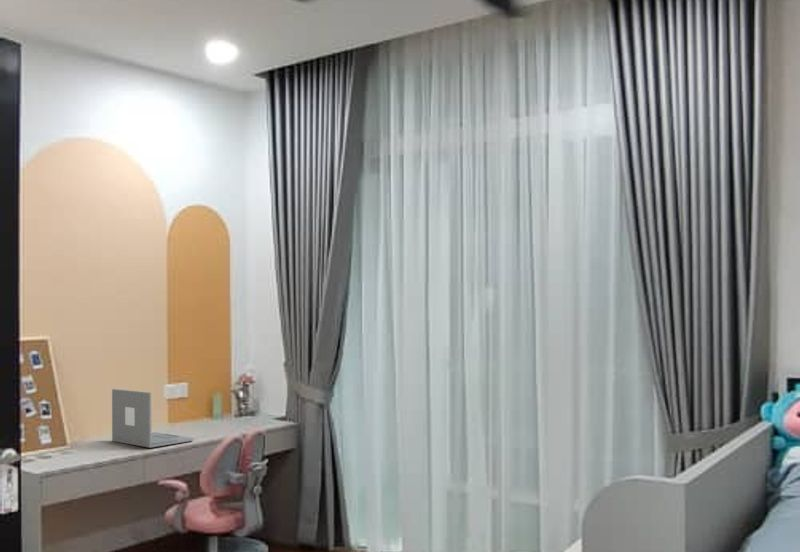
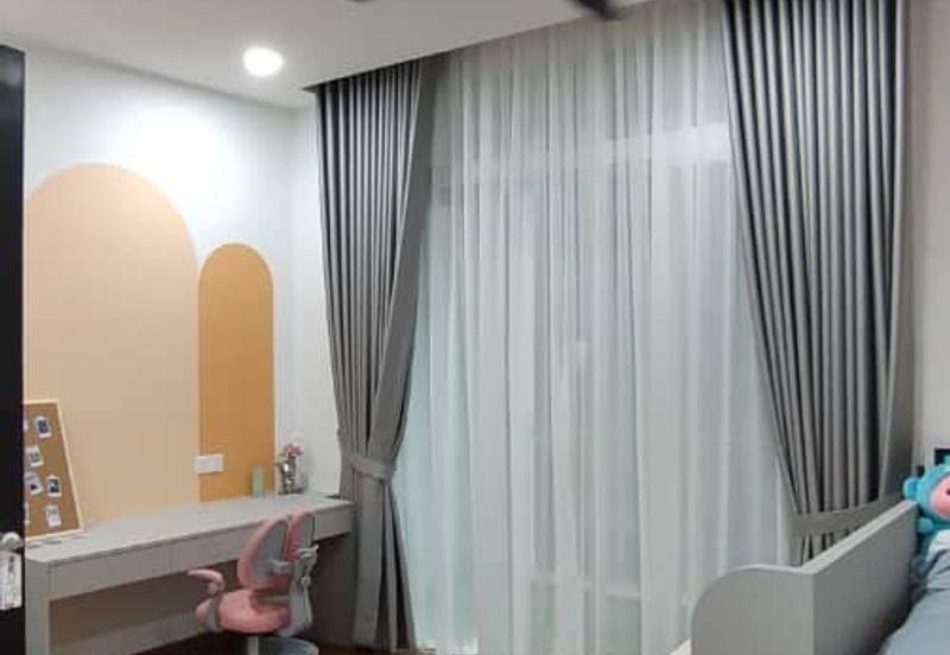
- laptop (150, 414)
